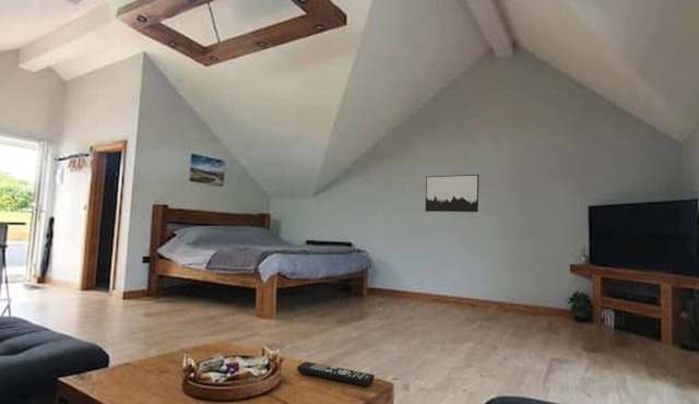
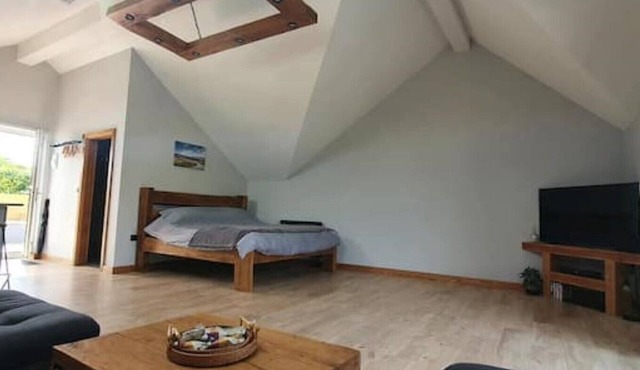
- wall art (451, 193)
- remote control (334, 373)
